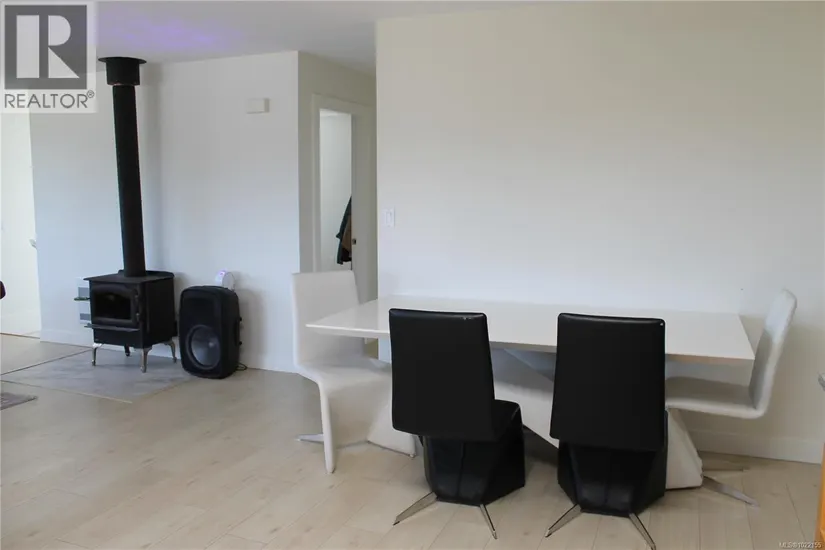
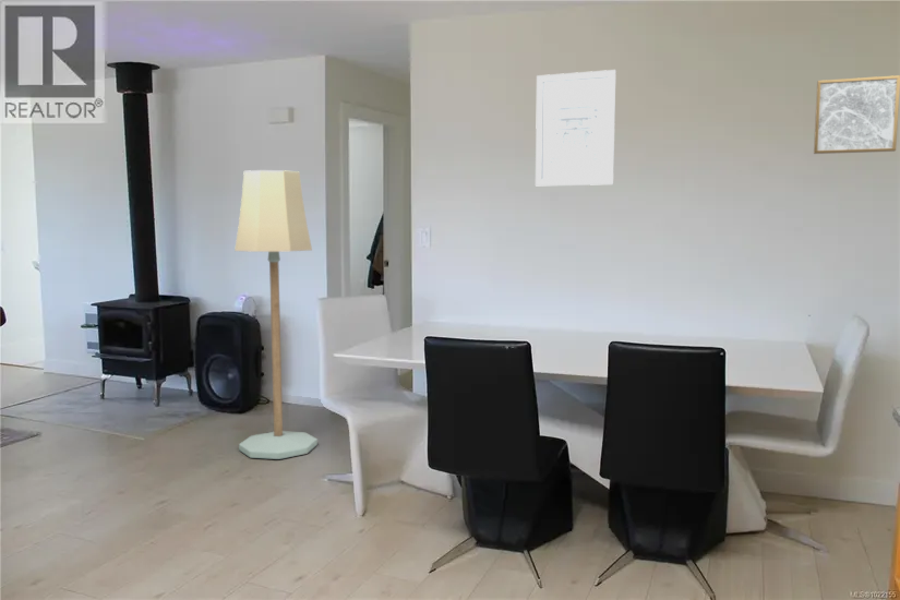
+ wall art (574, 129)
+ wall art (855, 116)
+ floor lamp (275, 312)
